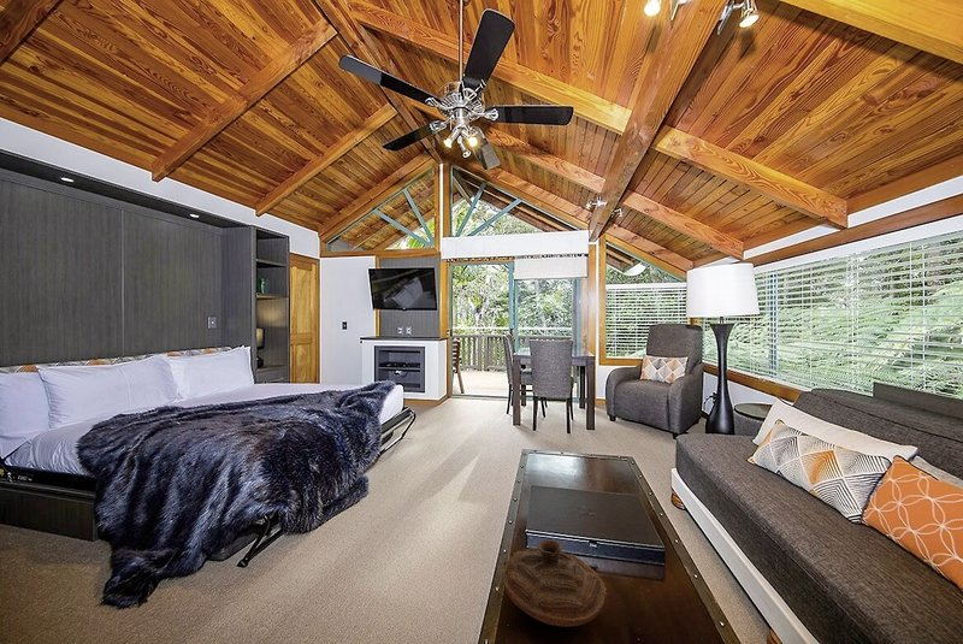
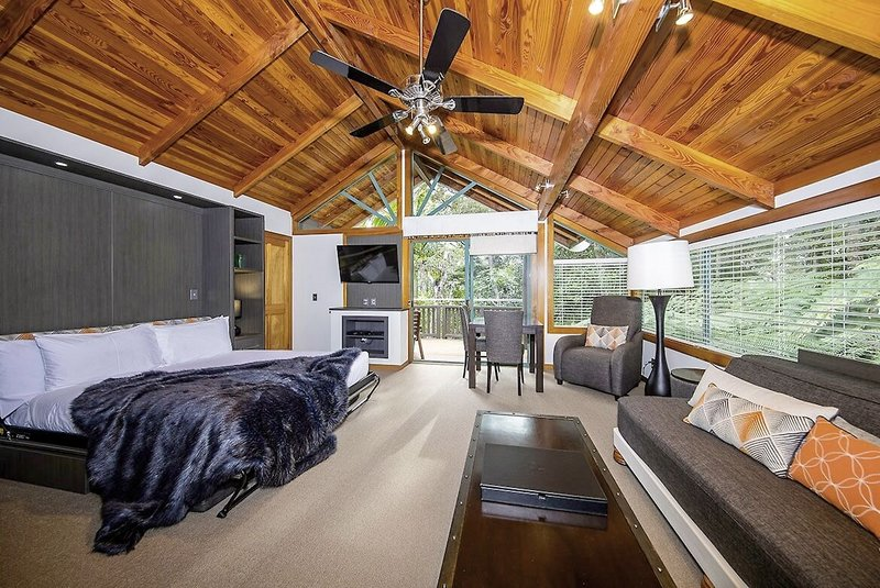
- decorative bowl (553, 575)
